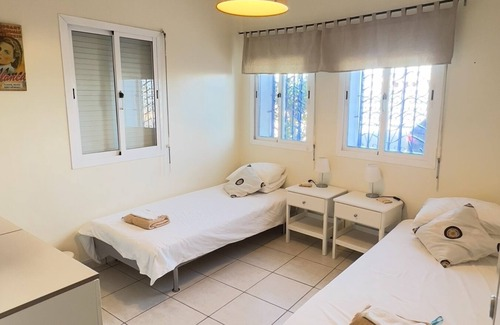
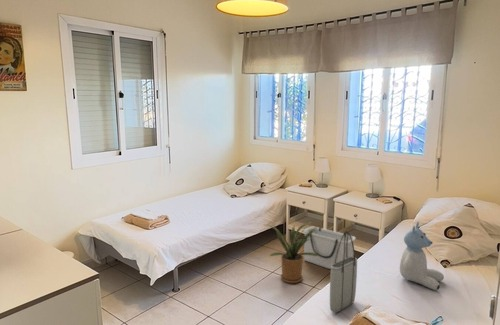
+ tote bag (344, 270)
+ storage bin (328, 249)
+ house plant (293, 248)
+ stuffed bear (422, 253)
